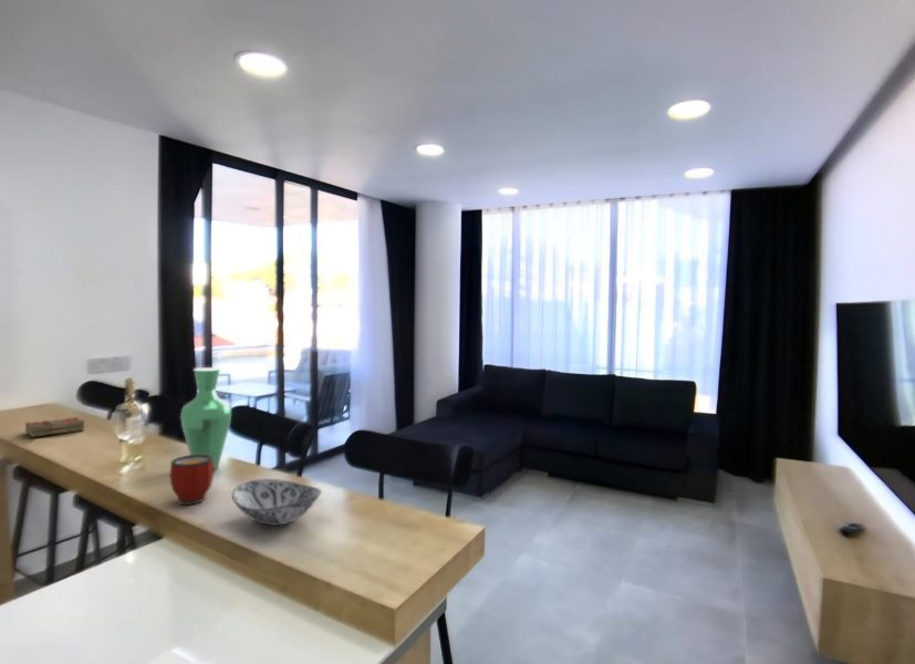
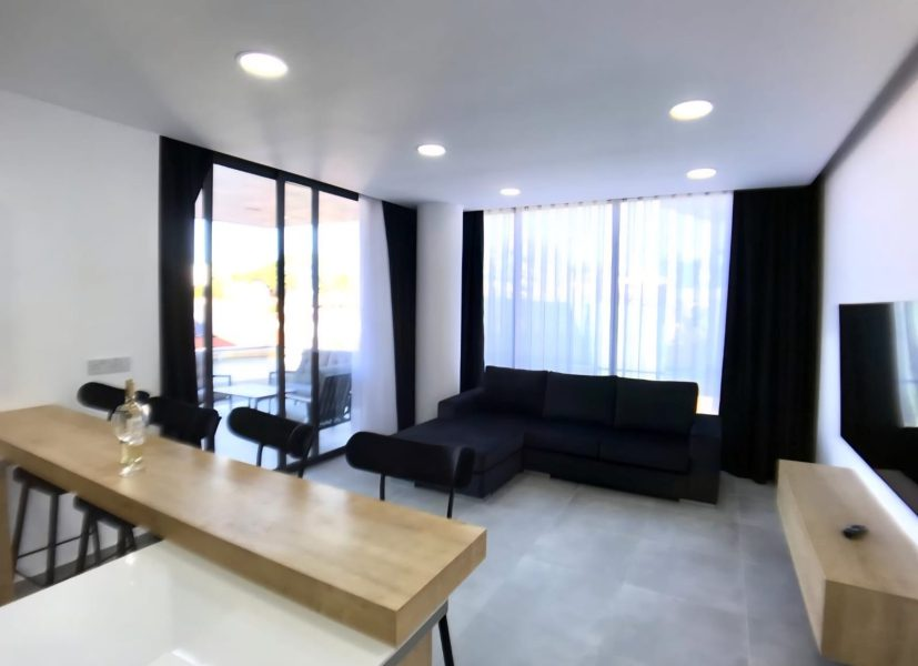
- book (55, 425)
- vase (206, 418)
- mug (197, 478)
- decorative bowl (277, 504)
